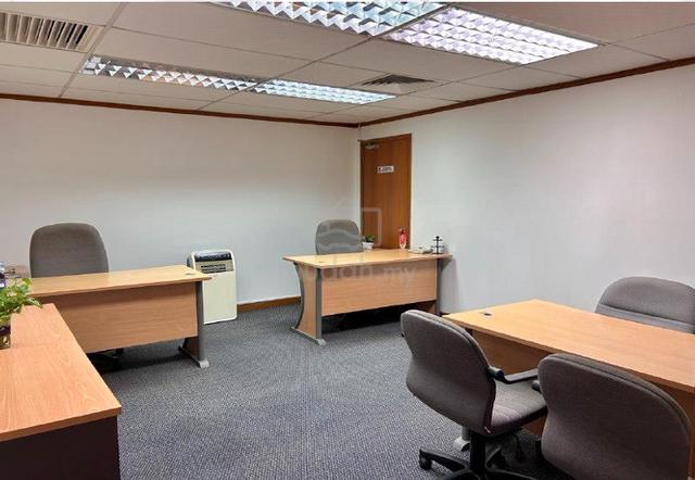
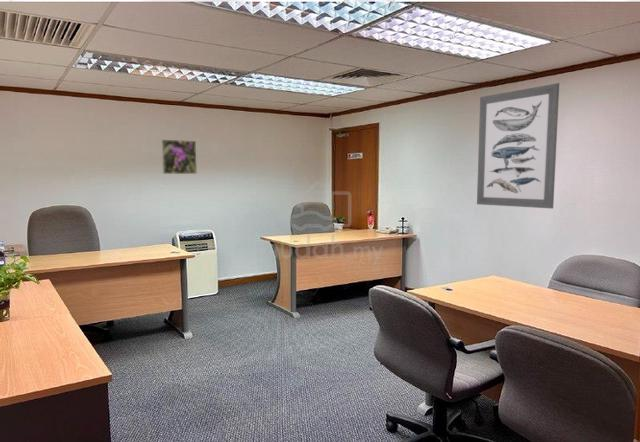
+ wall art (514, 149)
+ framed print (179, 157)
